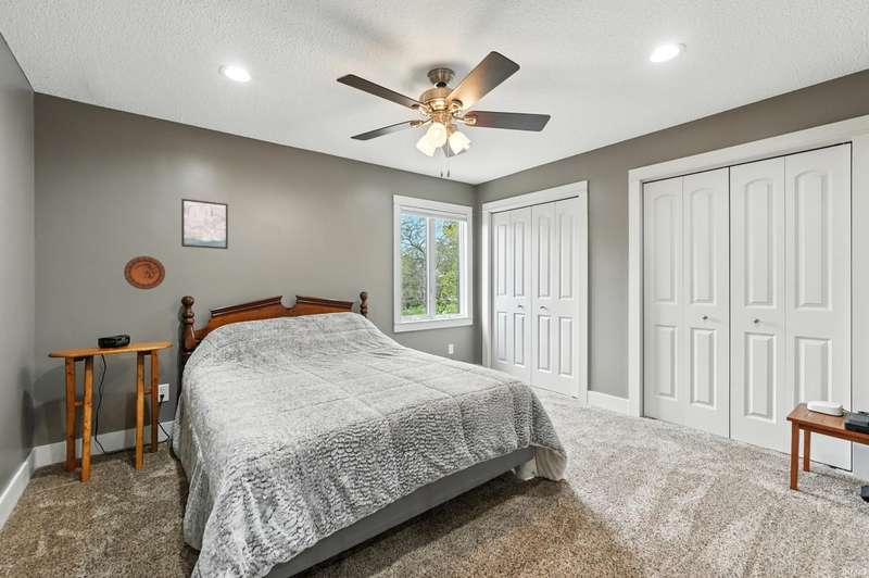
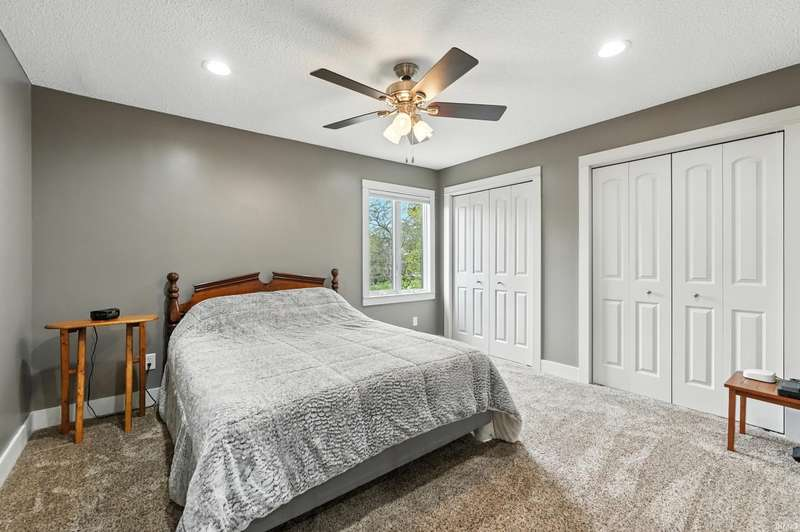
- decorative plate (144, 273)
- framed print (205, 224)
